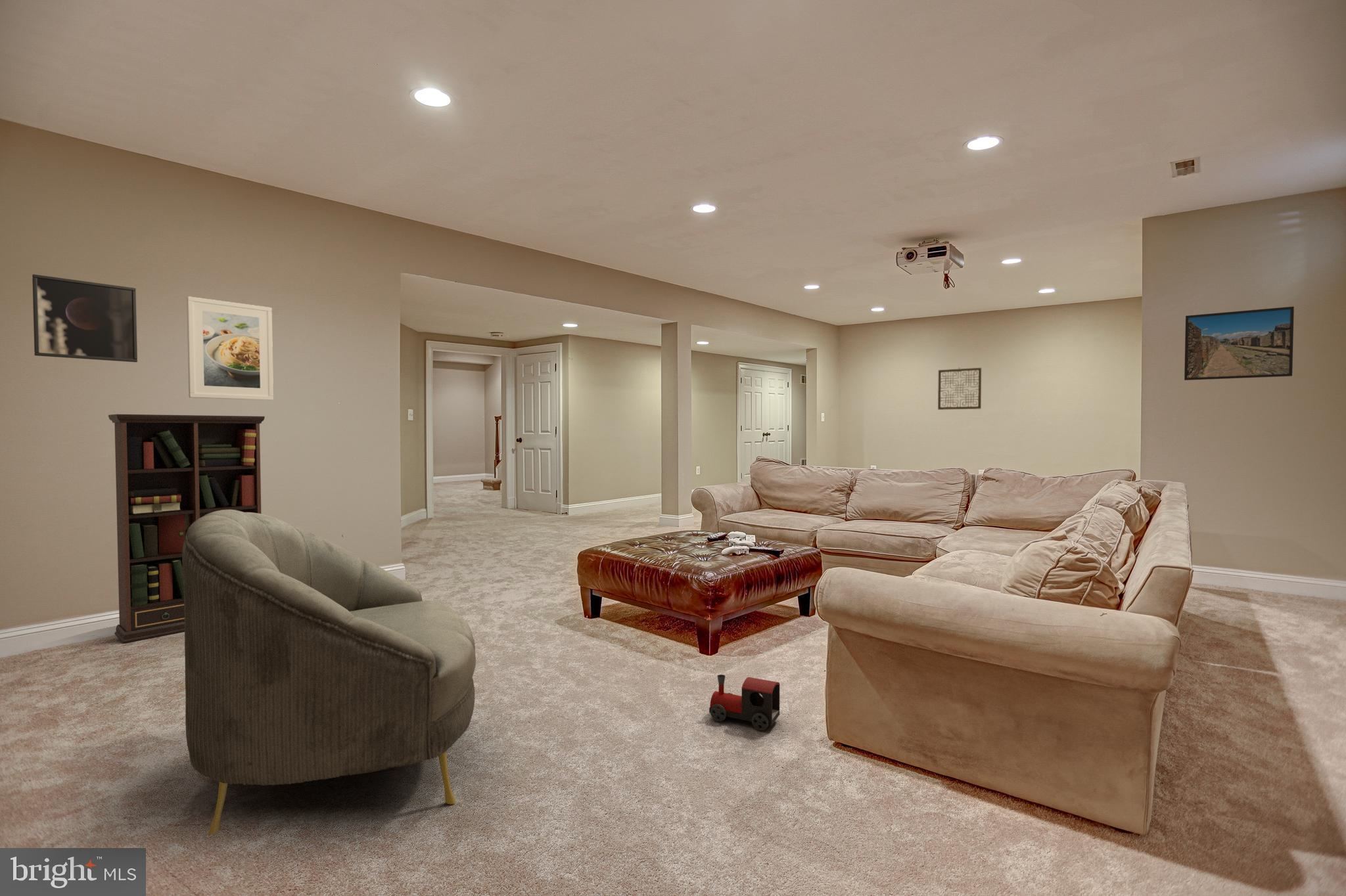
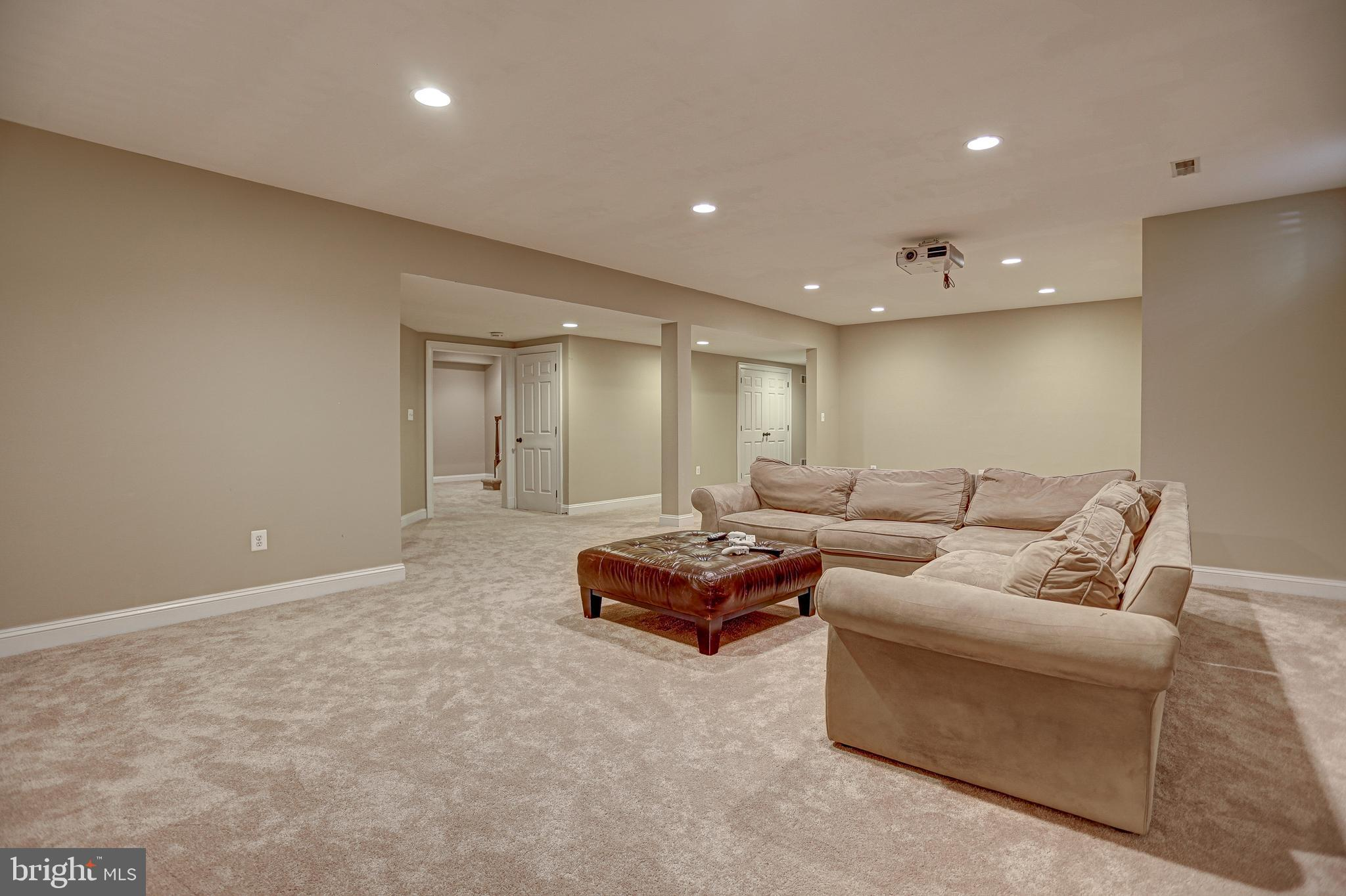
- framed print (87, 320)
- toy train (744, 698)
- armchair (342, 636)
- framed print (1236, 345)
- wall art (959, 388)
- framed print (232, 350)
- bookcase (193, 520)
